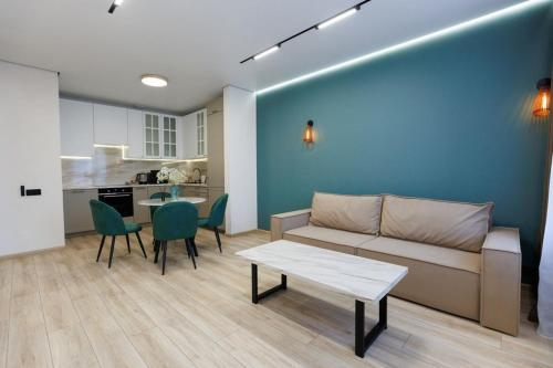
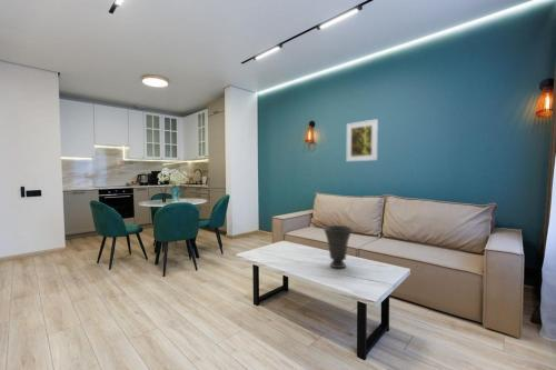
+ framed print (360, 141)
+ vase (337, 247)
